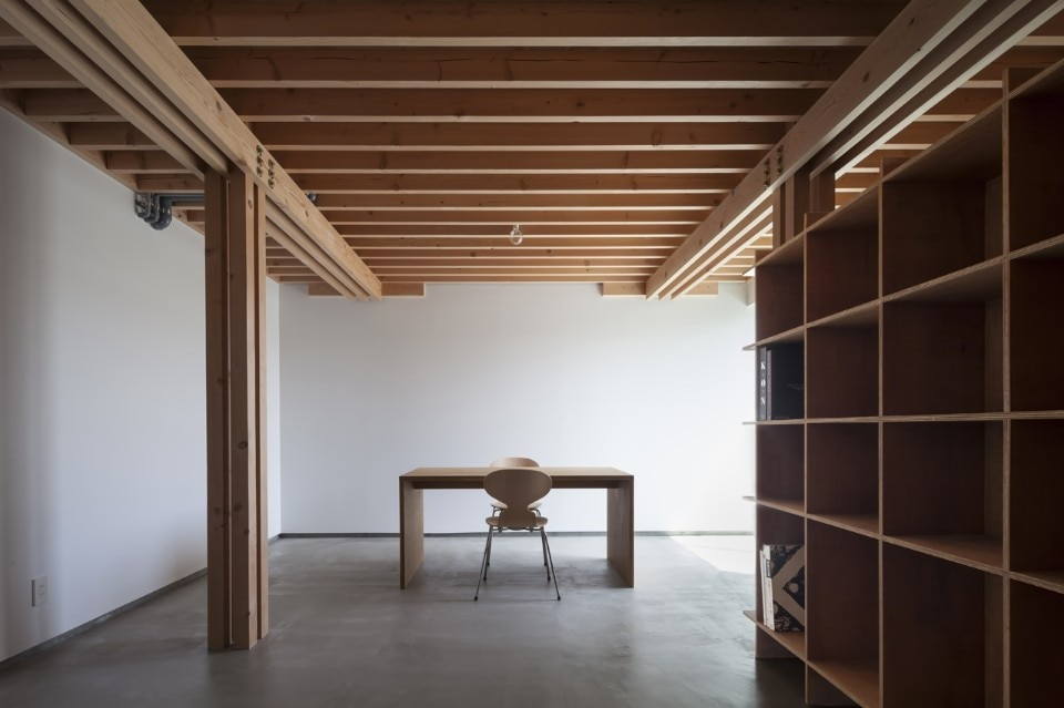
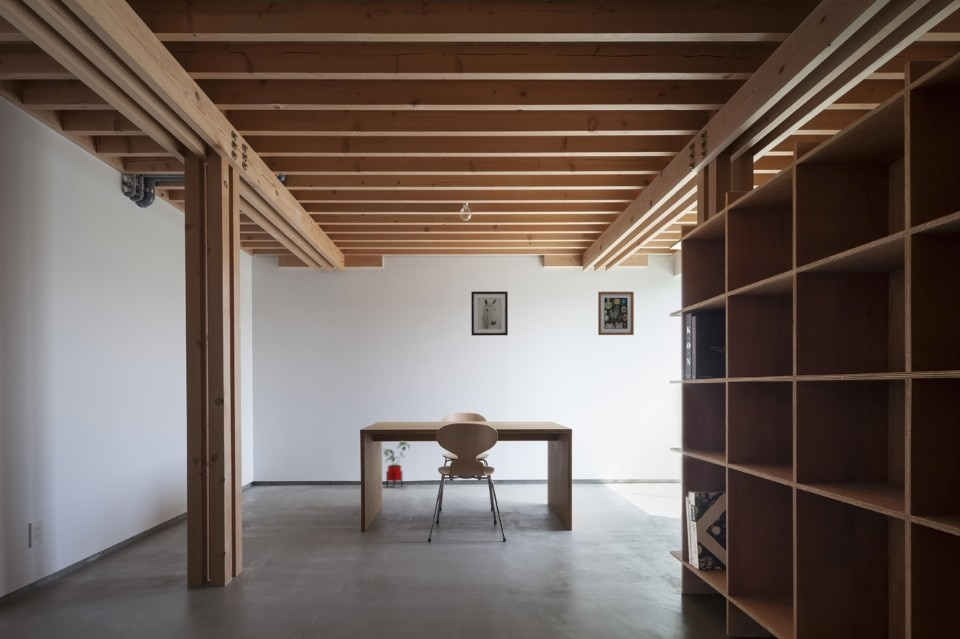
+ wall art (489, 313)
+ wall art (616, 313)
+ house plant (396, 464)
